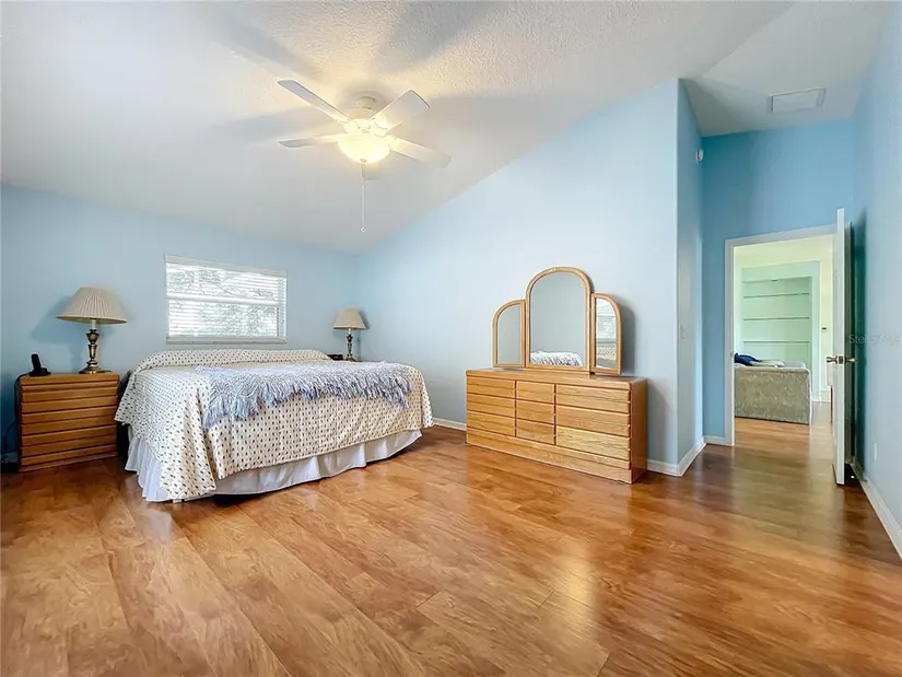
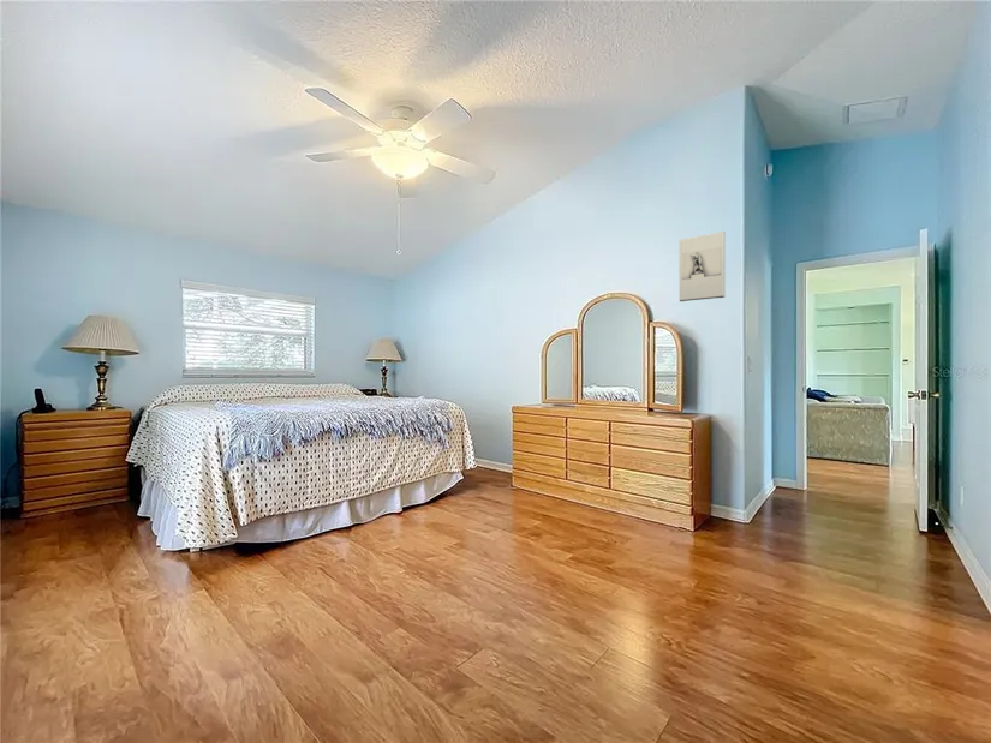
+ wall sculpture (702, 268)
